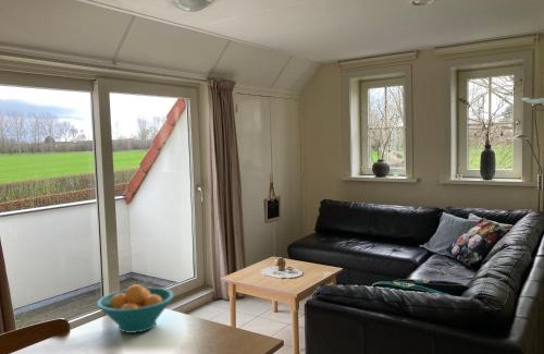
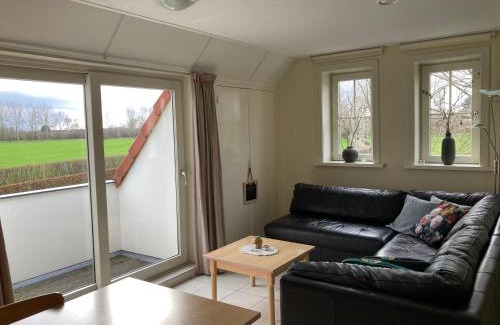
- fruit bowl (136, 305)
